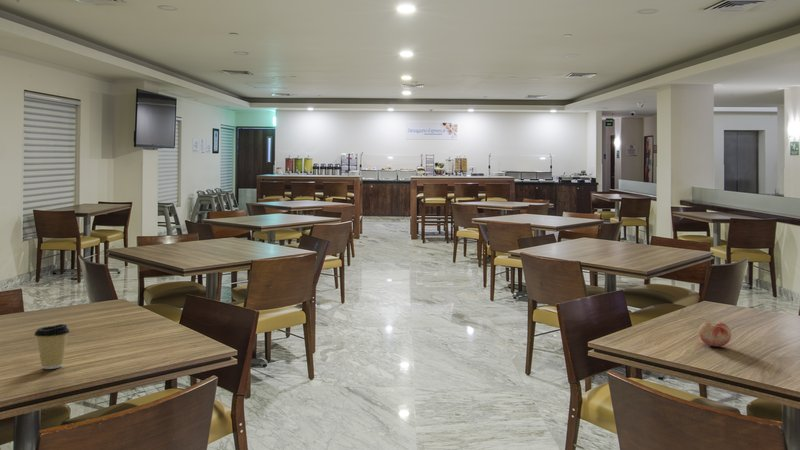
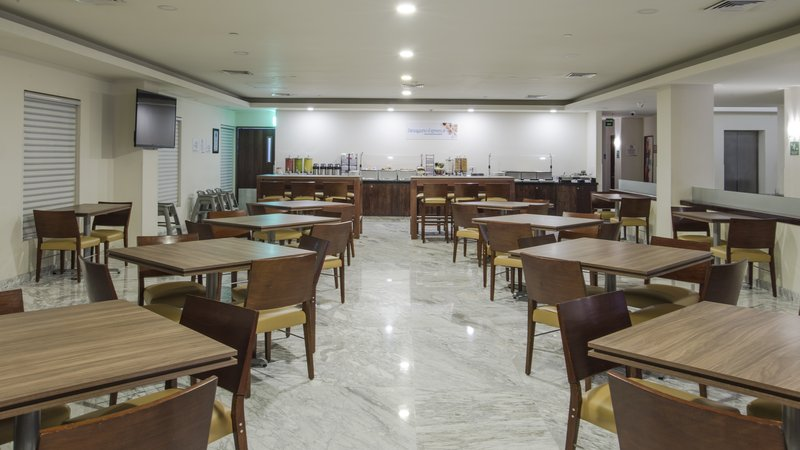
- fruit (714, 334)
- coffee cup (52, 346)
